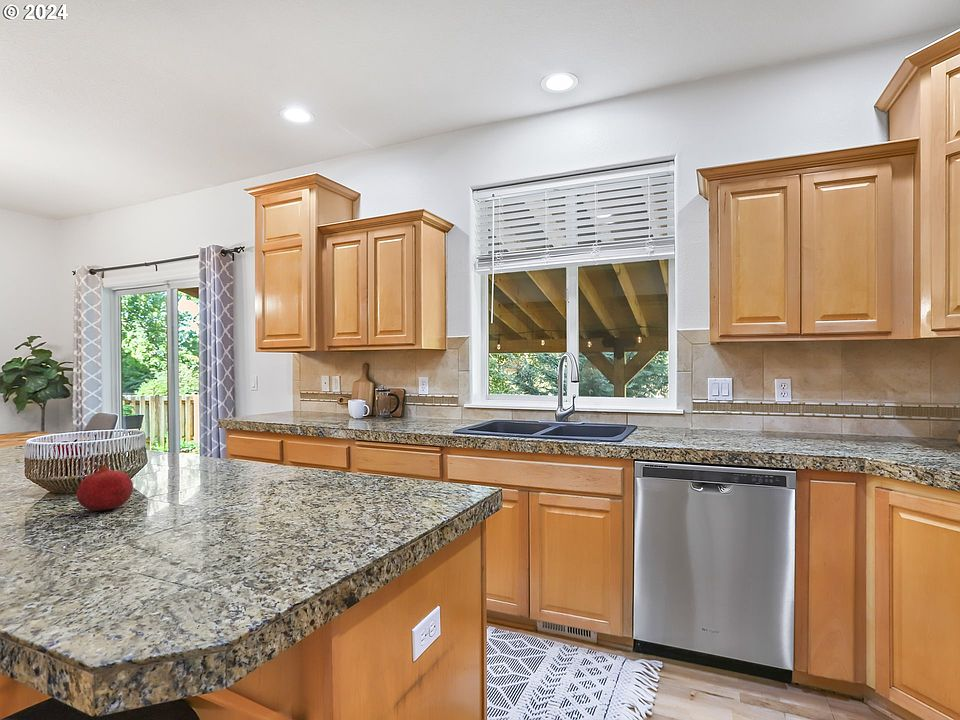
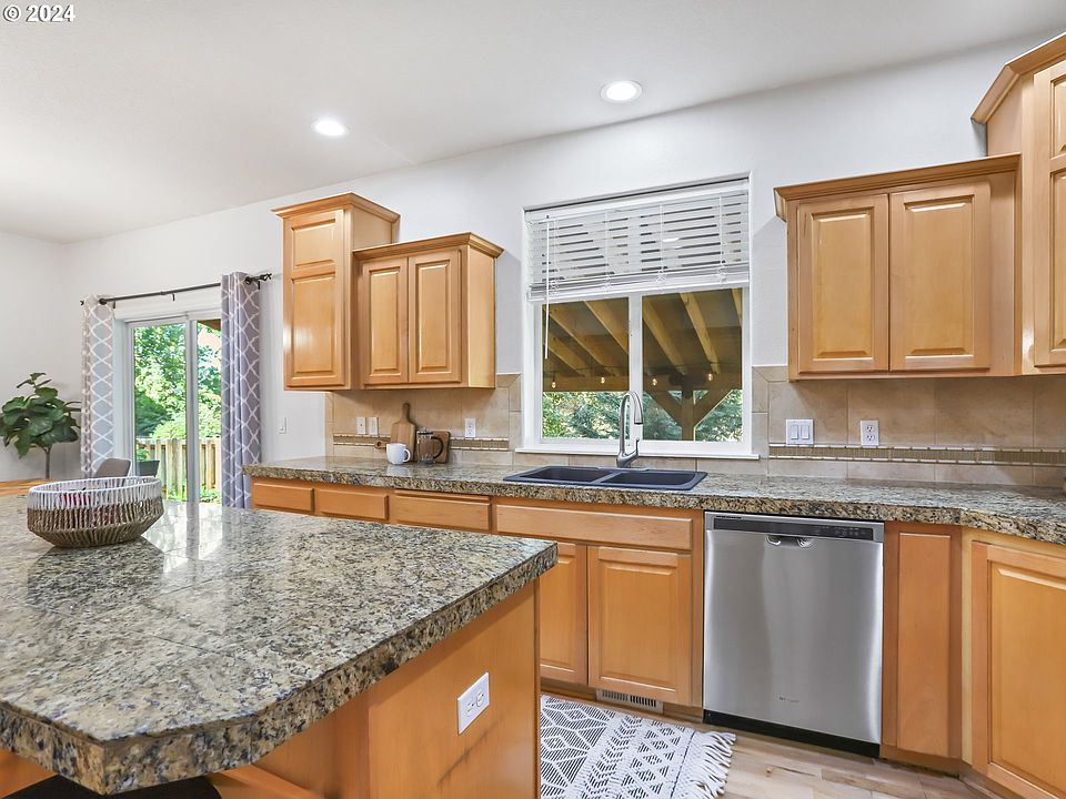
- fruit (105, 486)
